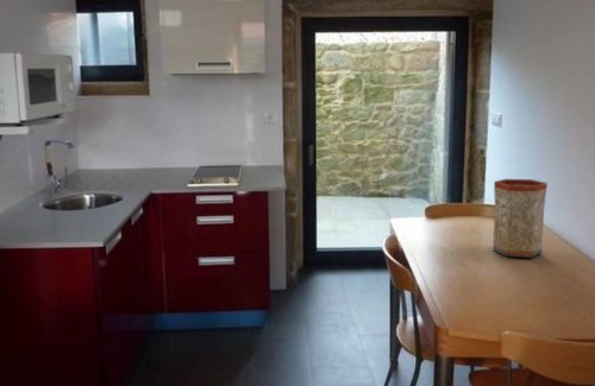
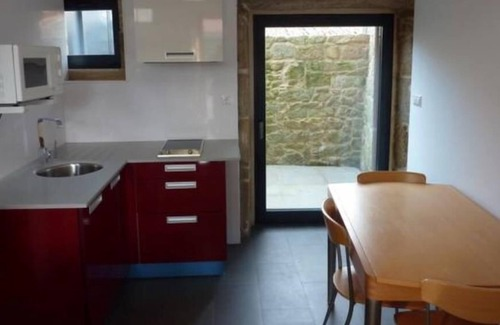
- vase (518, 217)
